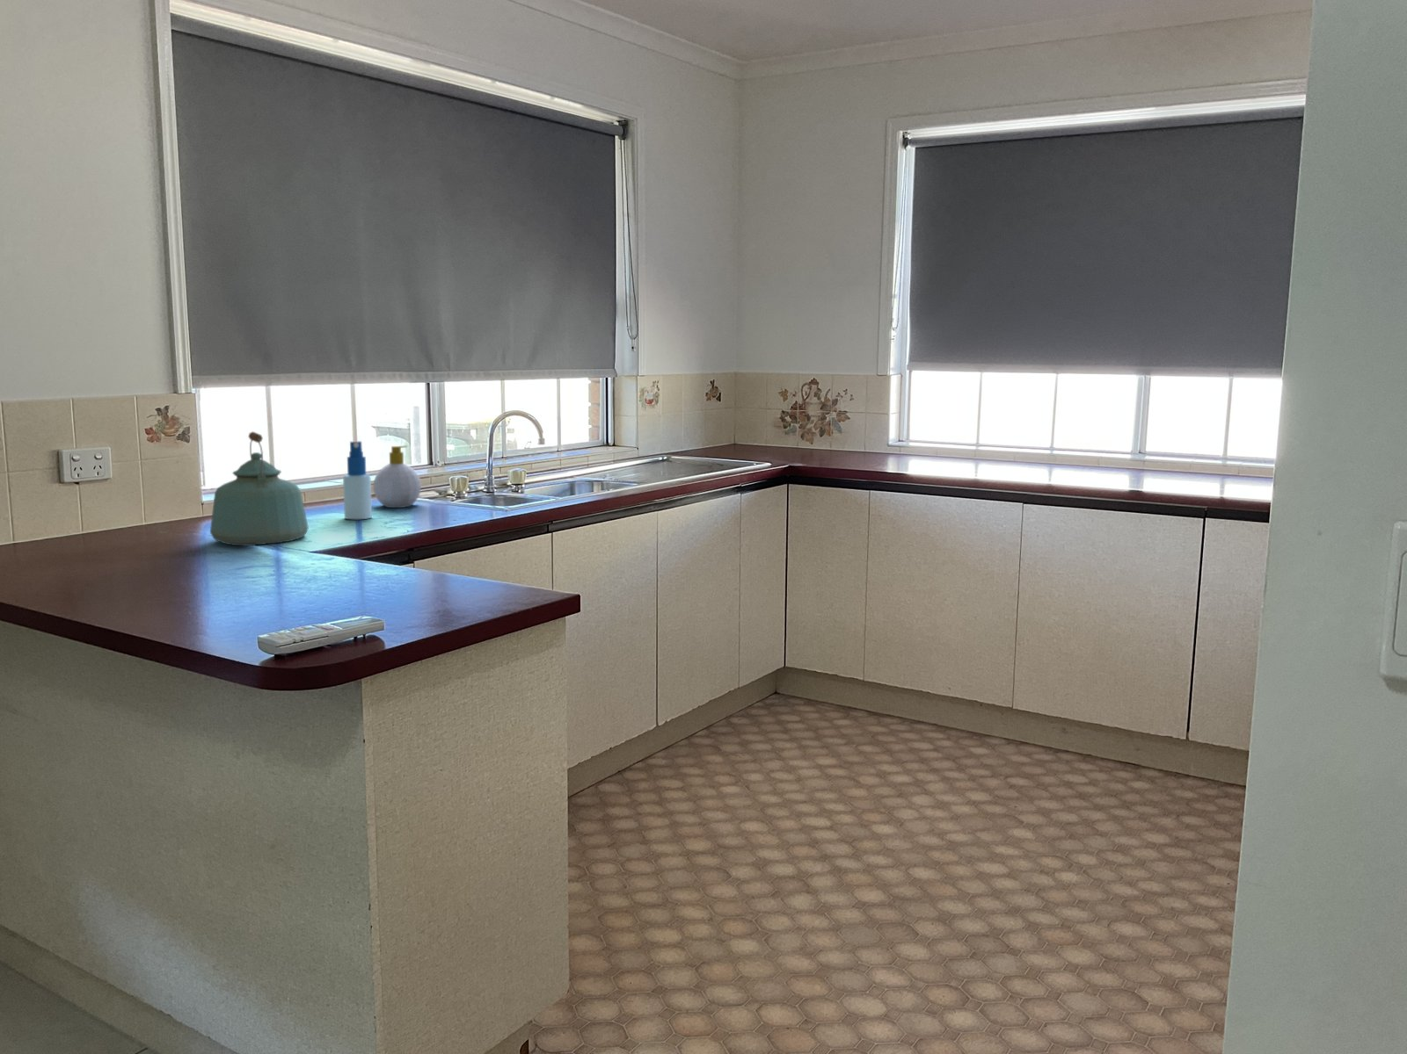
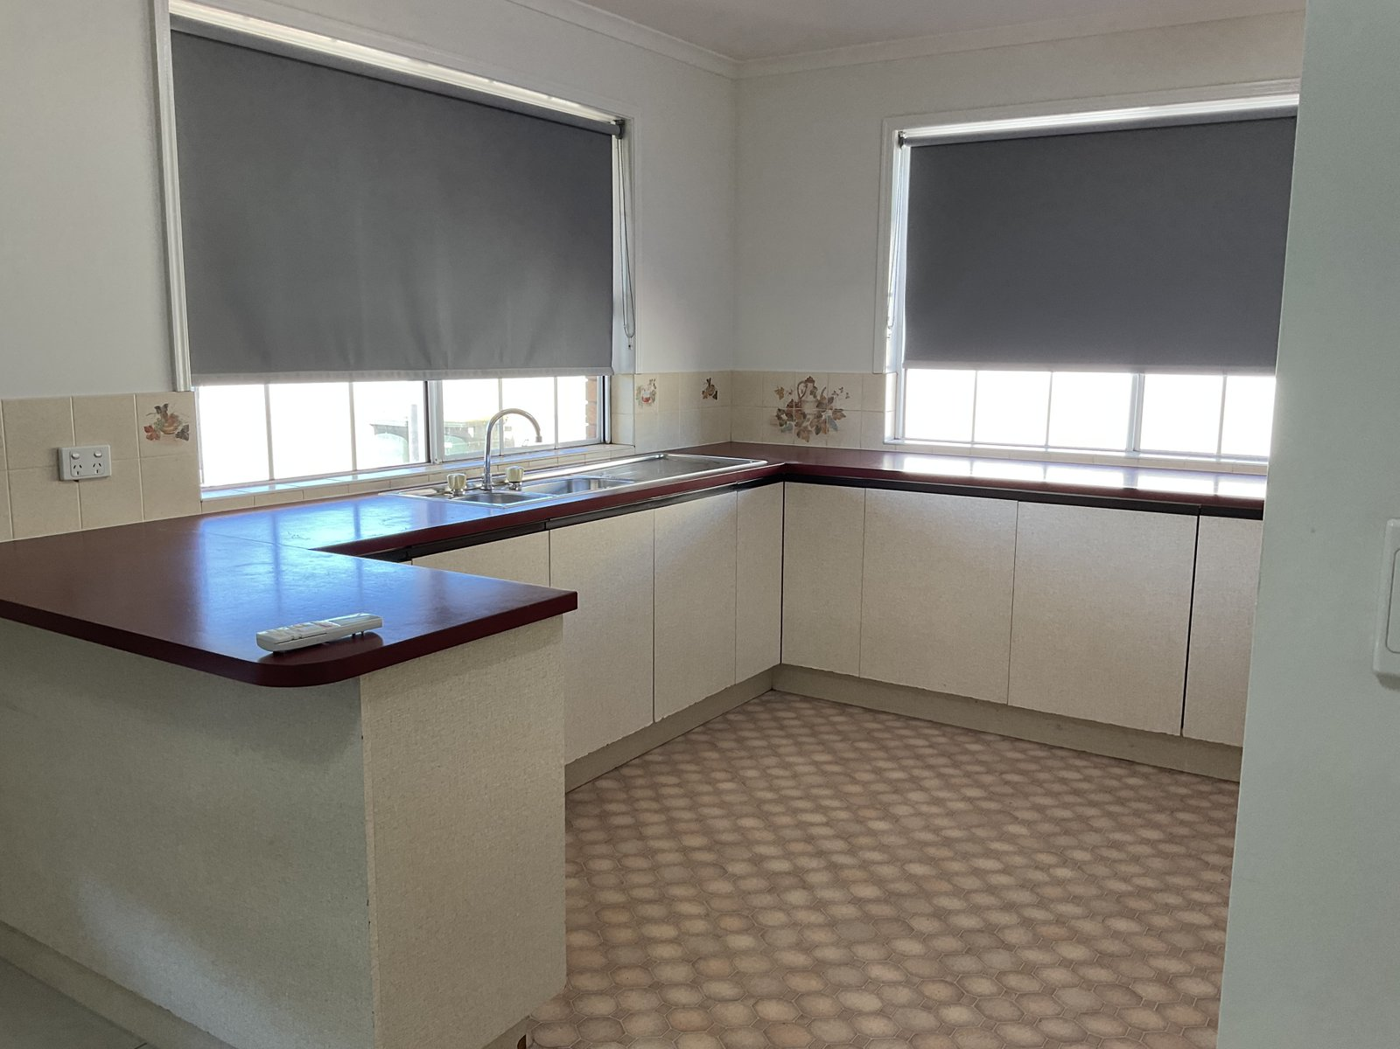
- spray bottle (356, 479)
- soap bottle (397, 476)
- kettle (256, 486)
